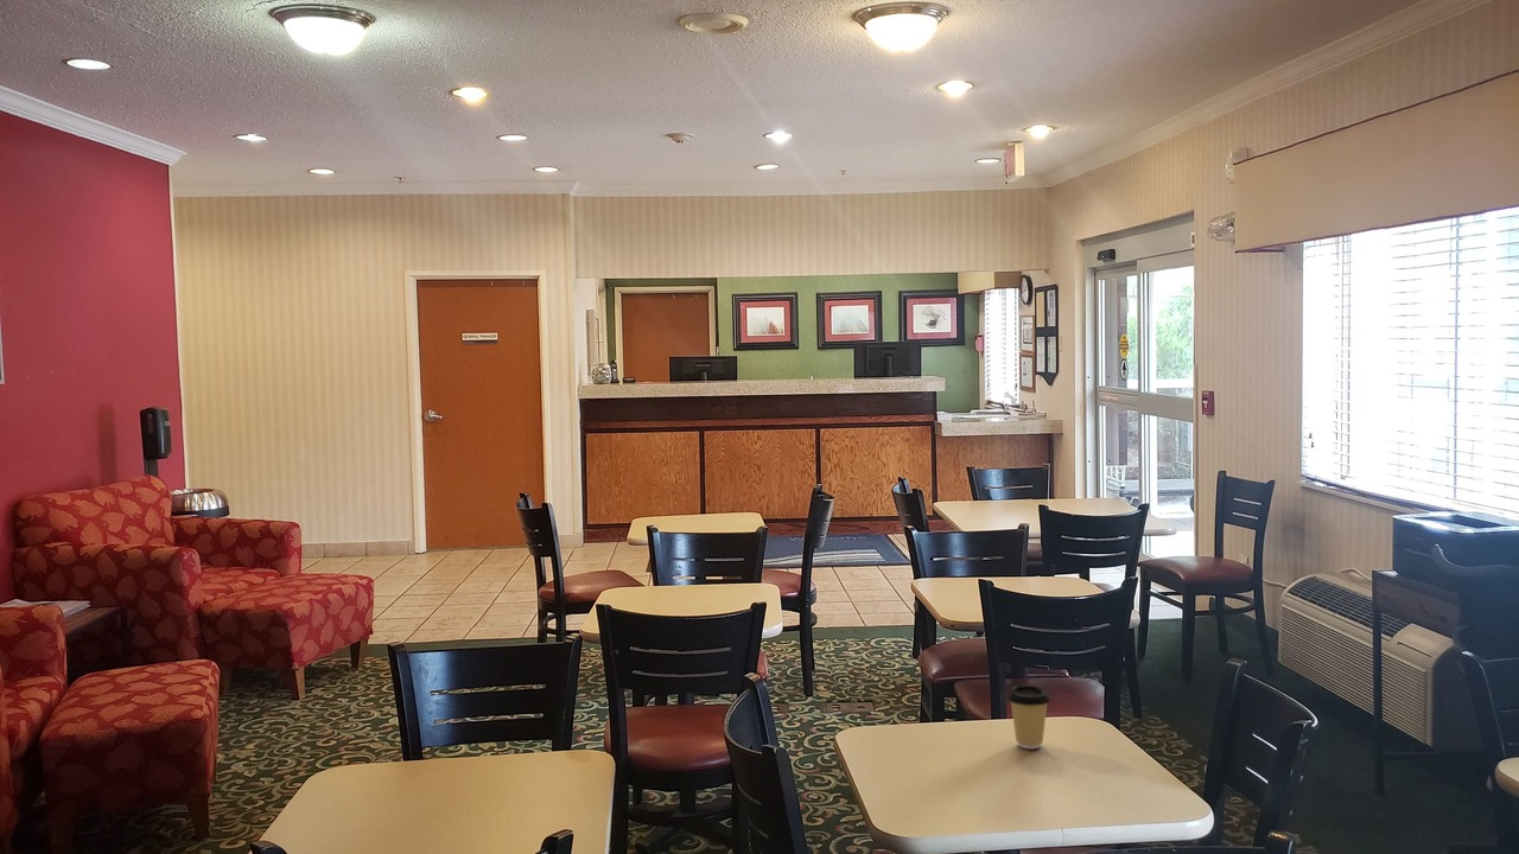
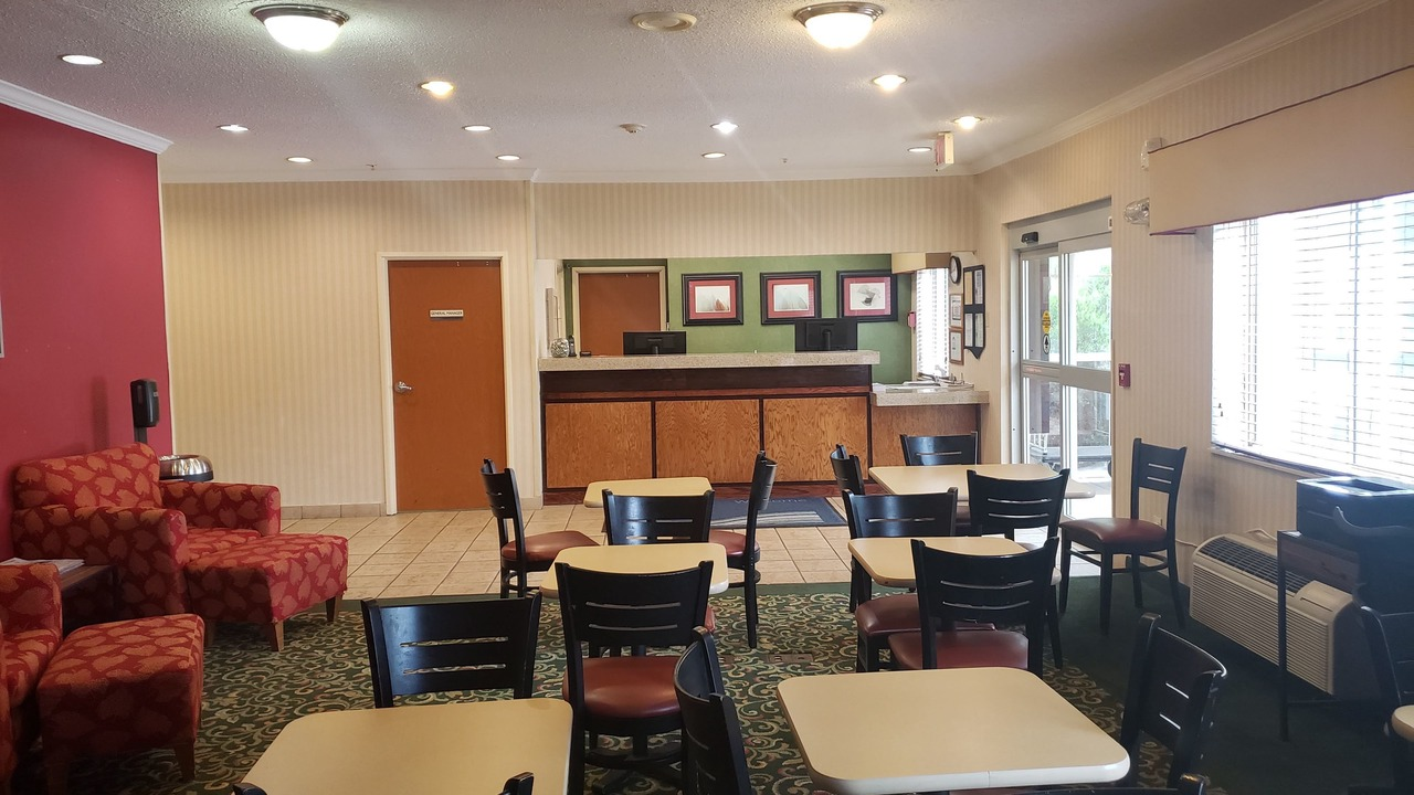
- coffee cup (1029, 716)
